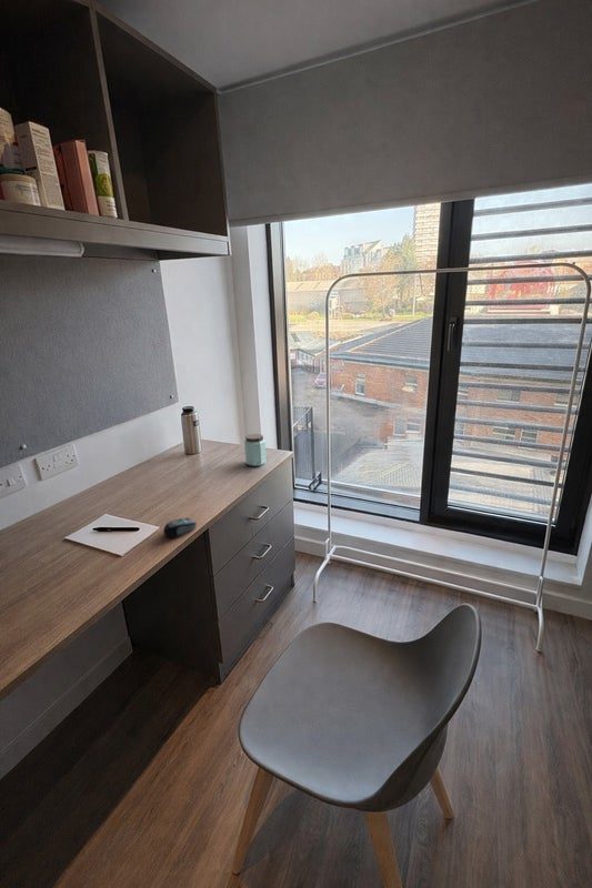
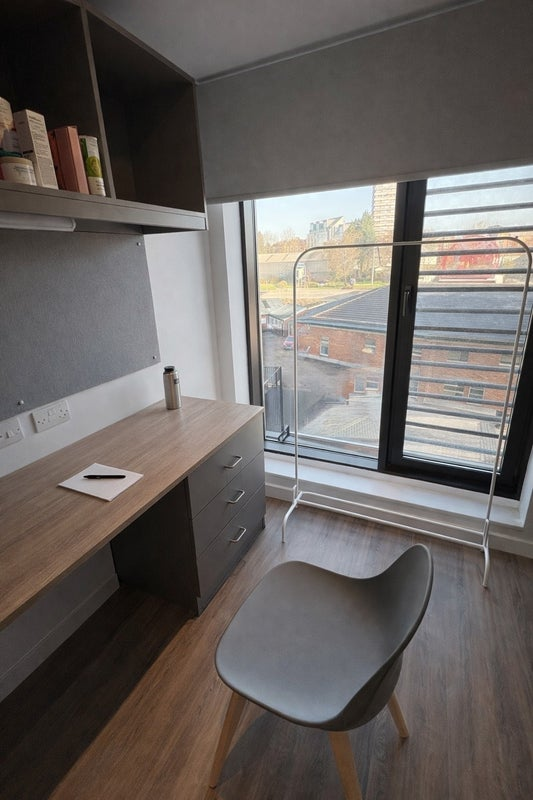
- peanut butter (254, 450)
- computer mouse (179, 525)
